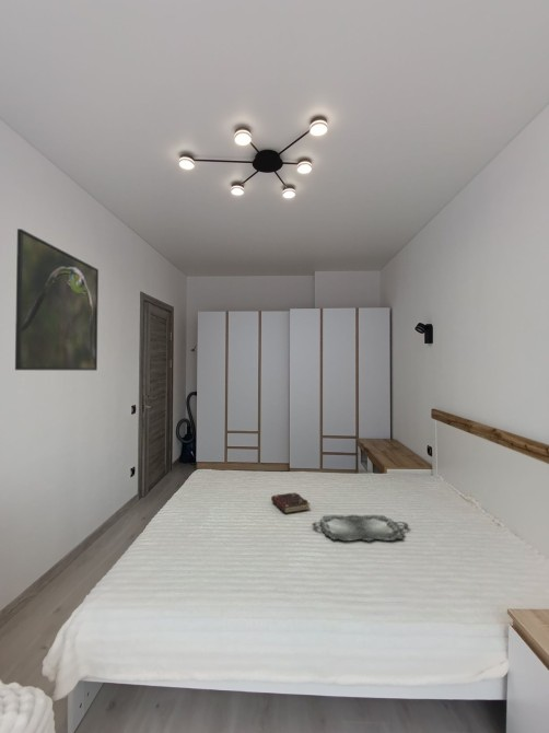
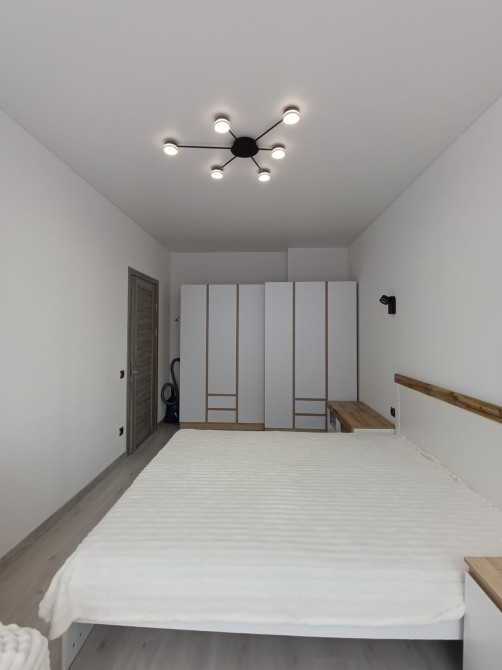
- serving tray (360, 526)
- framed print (63, 311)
- book (290, 501)
